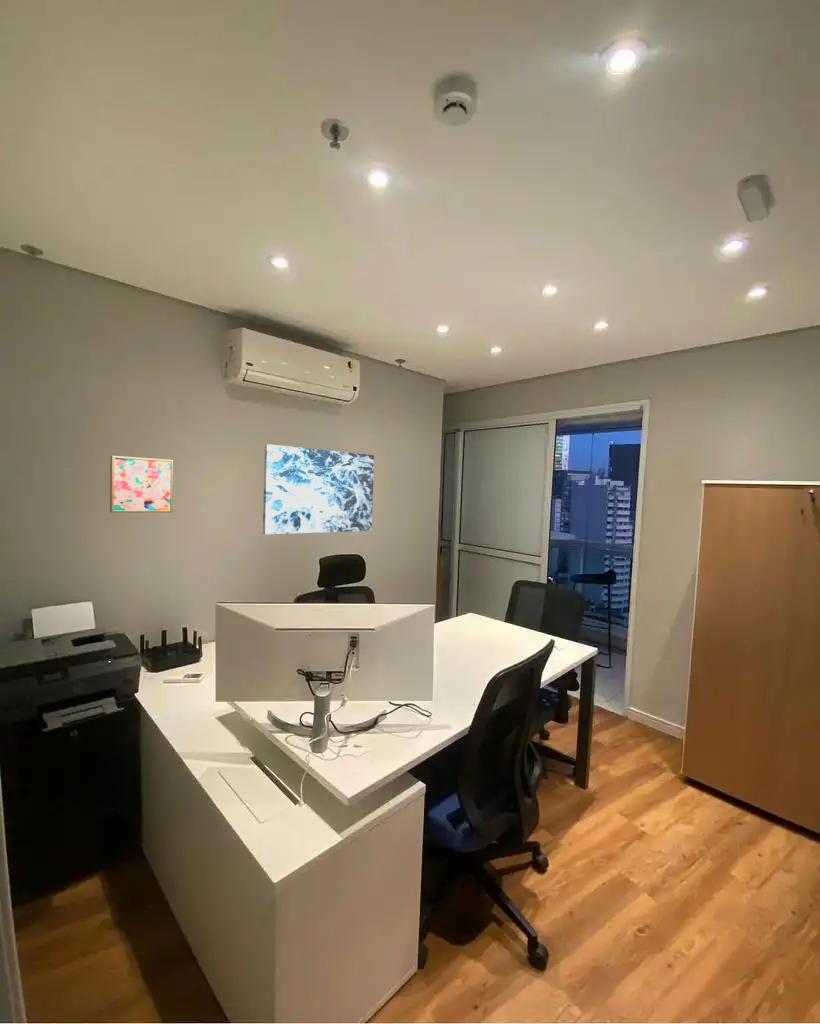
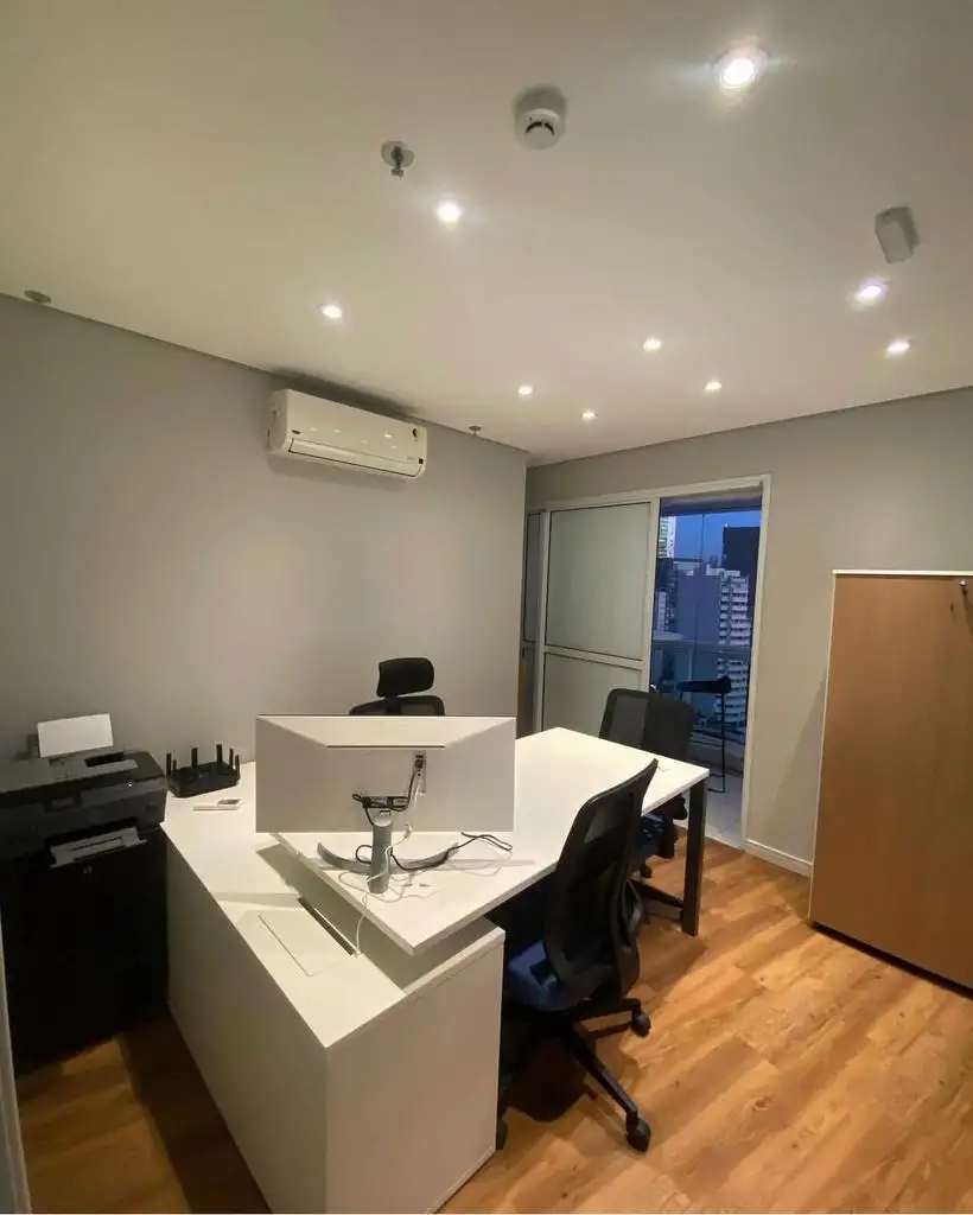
- wall art (142, 485)
- wall art (322, 491)
